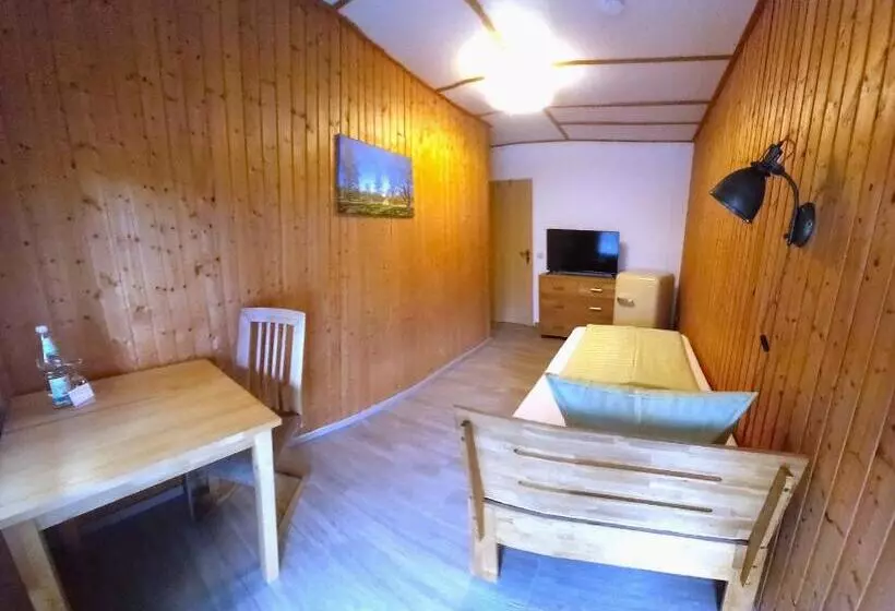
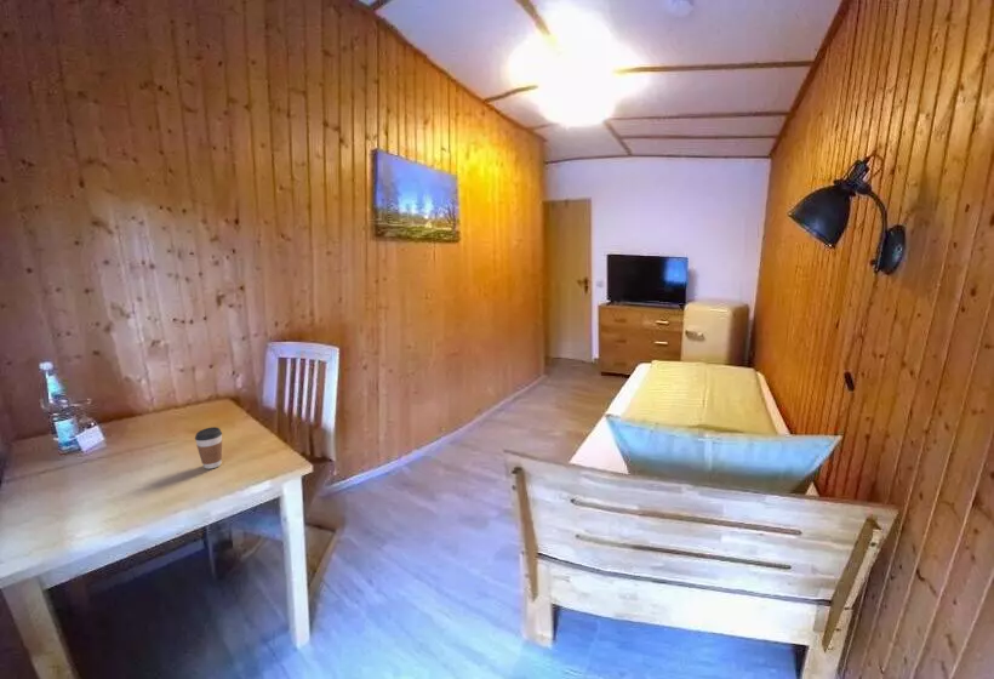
+ coffee cup (210, 447)
